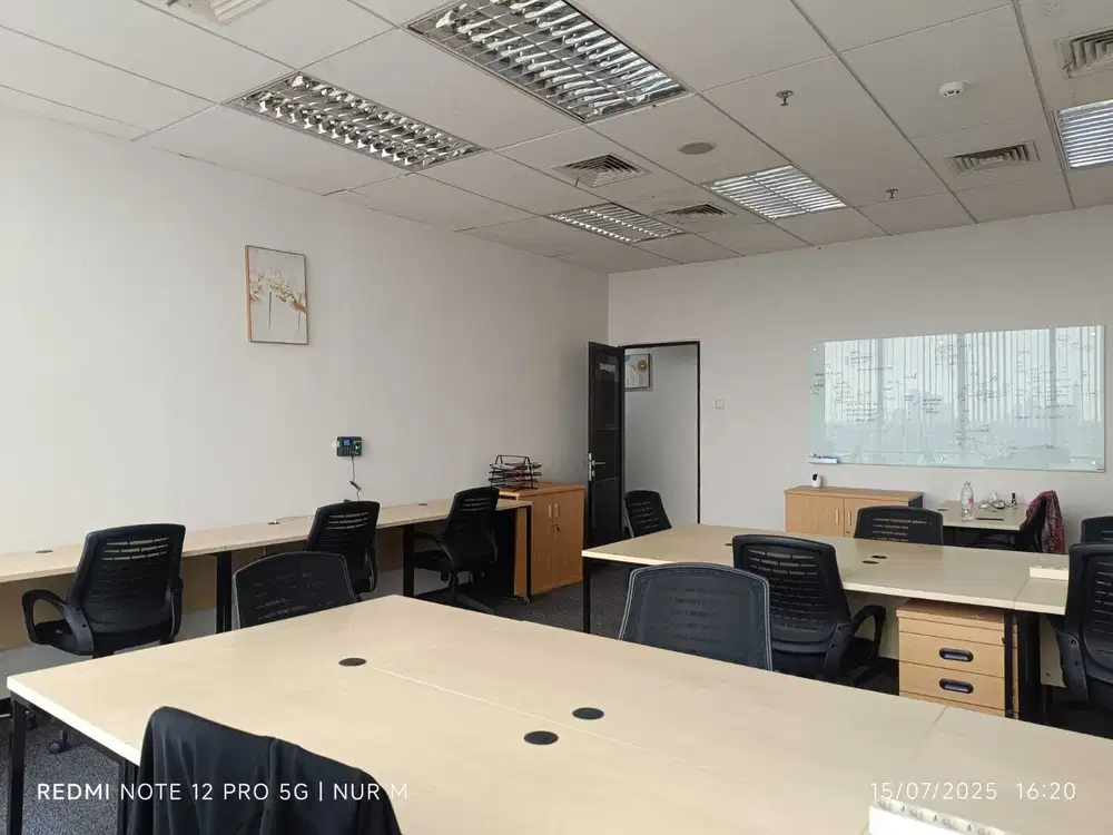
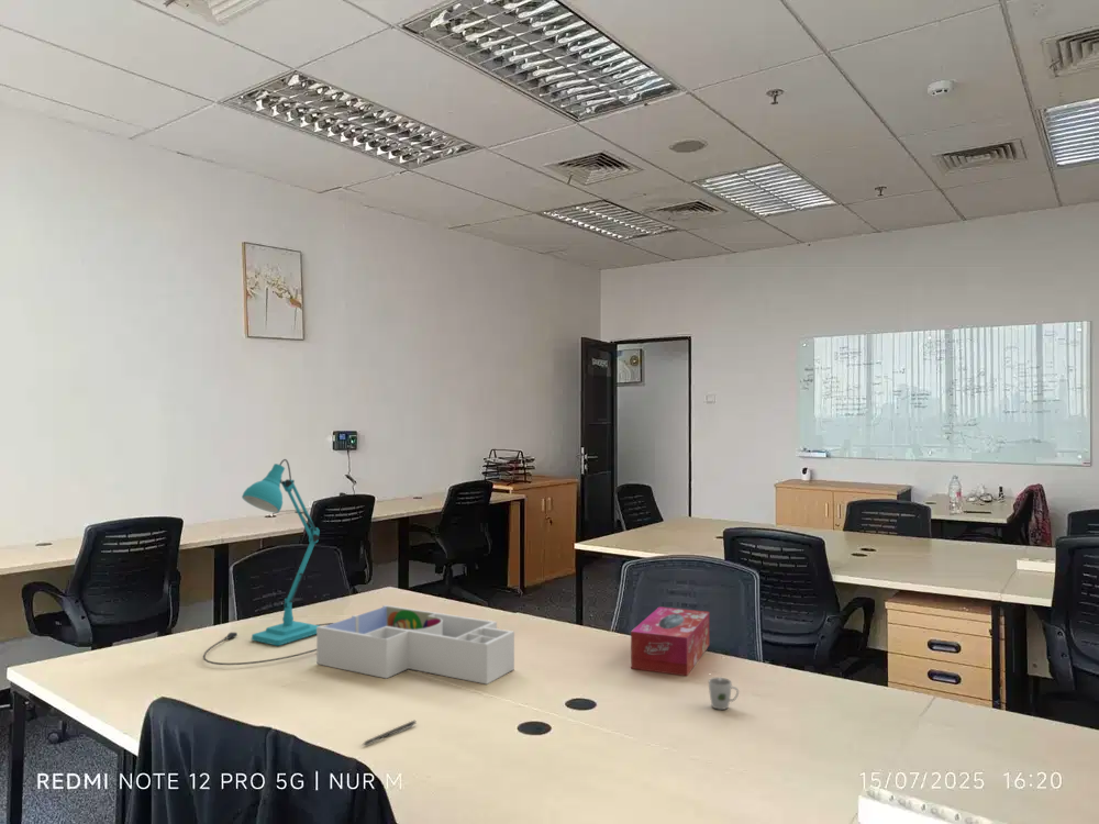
+ desk lamp (301, 563)
+ cup (723, 684)
+ desk organizer (421, 645)
+ pen (389, 733)
+ tissue box (671, 638)
